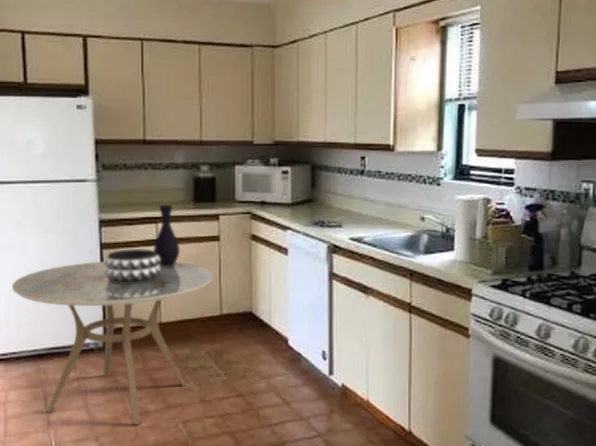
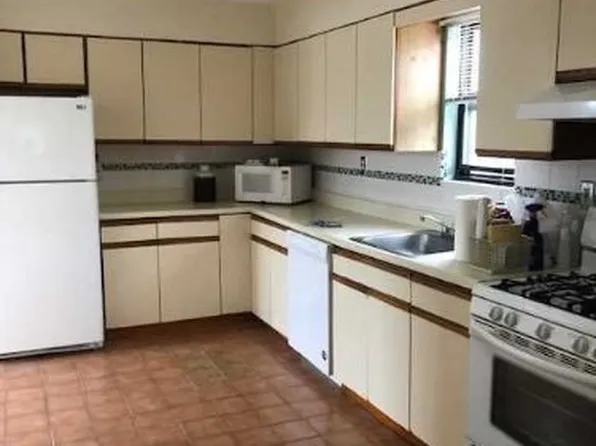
- decorative bowl (132, 265)
- vase (166, 235)
- dining table (118, 338)
